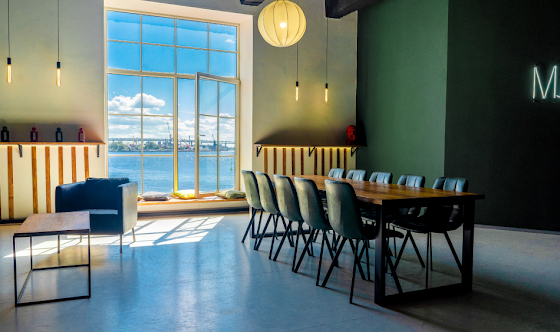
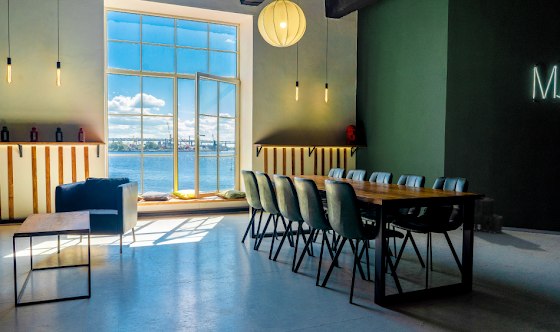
+ storage crate (481, 214)
